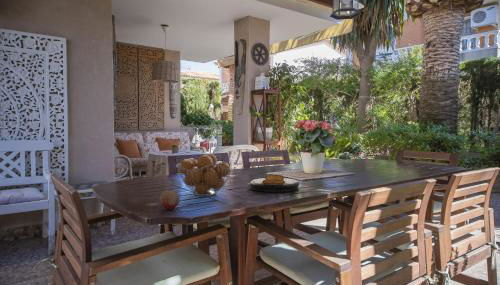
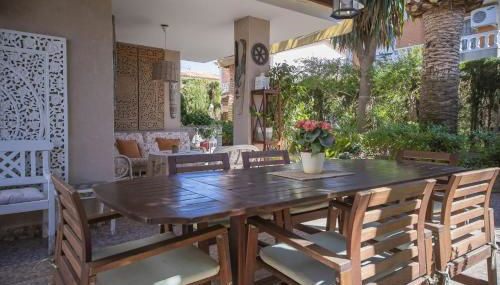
- fruit basket (205, 174)
- fruit (169, 199)
- plate (274, 182)
